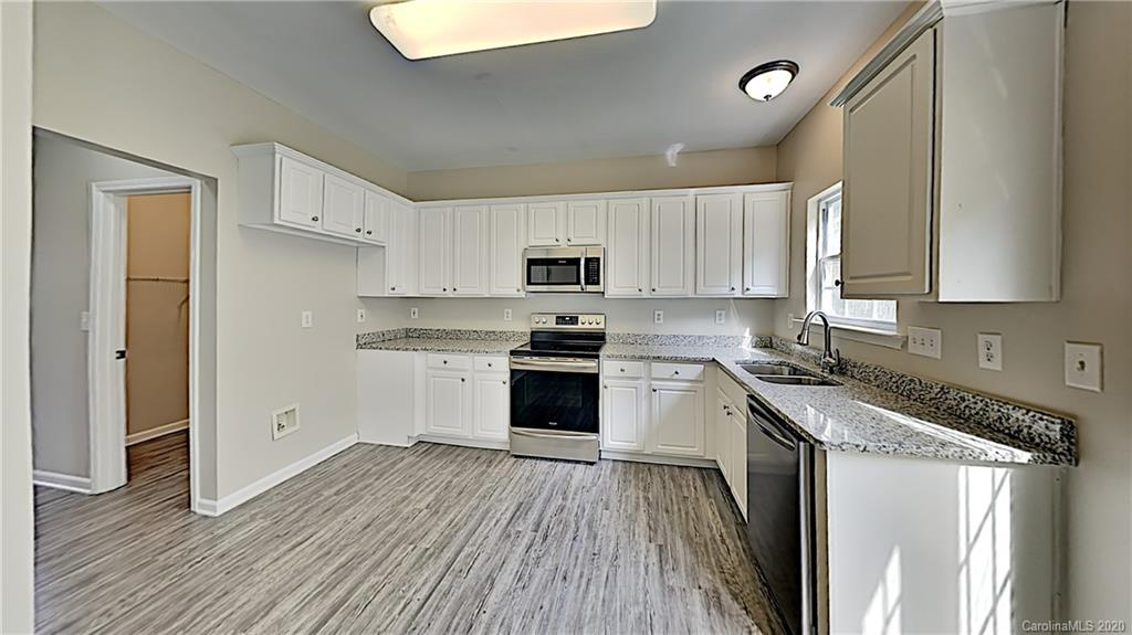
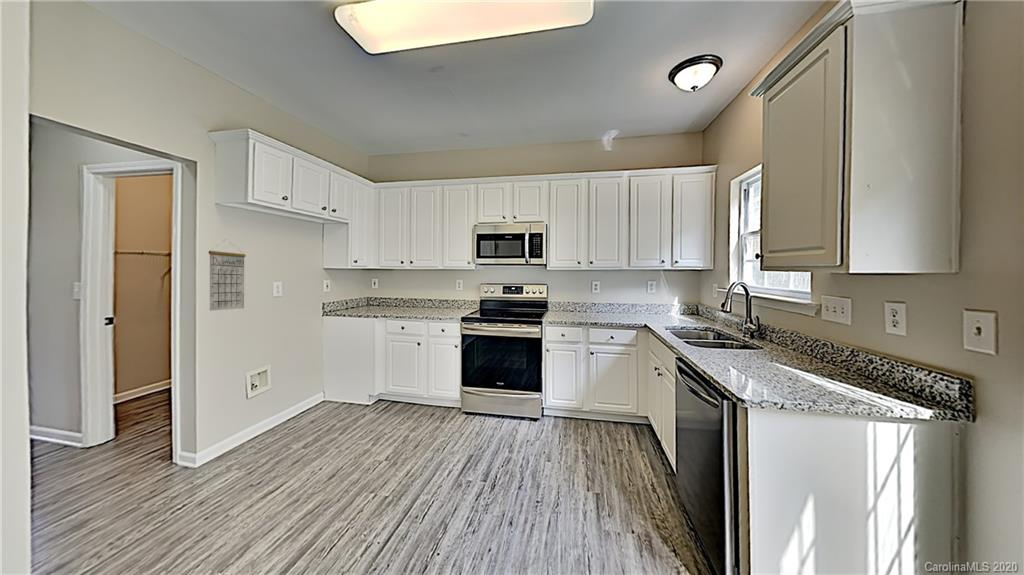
+ calendar (227, 274)
